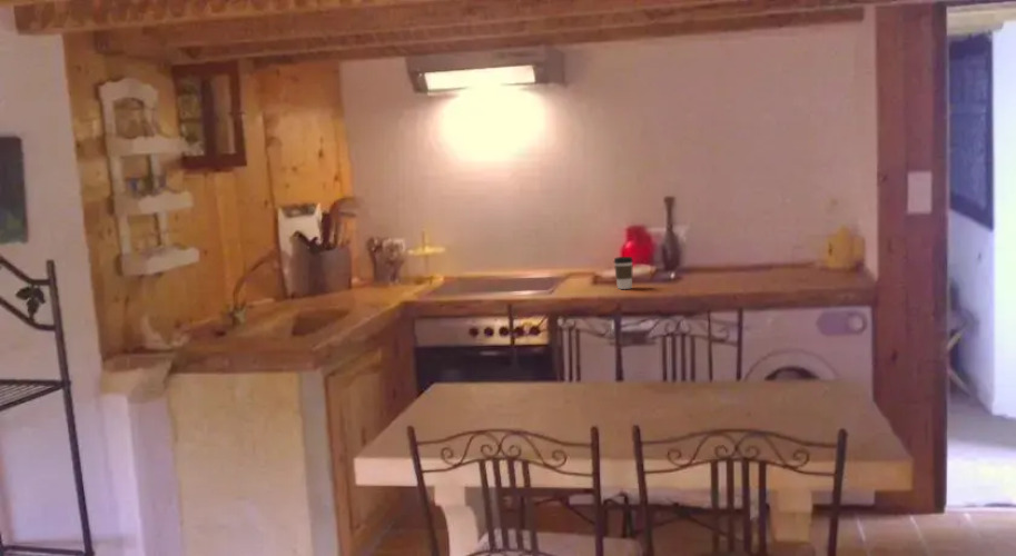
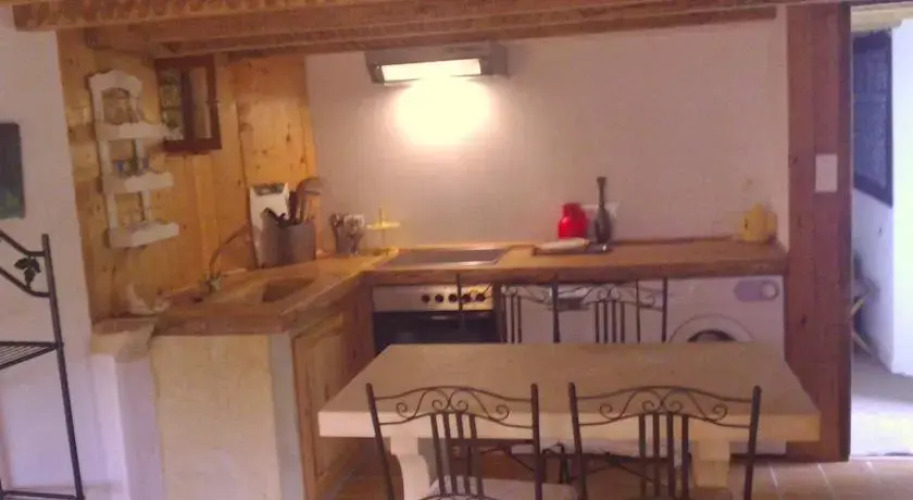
- coffee cup (623, 272)
